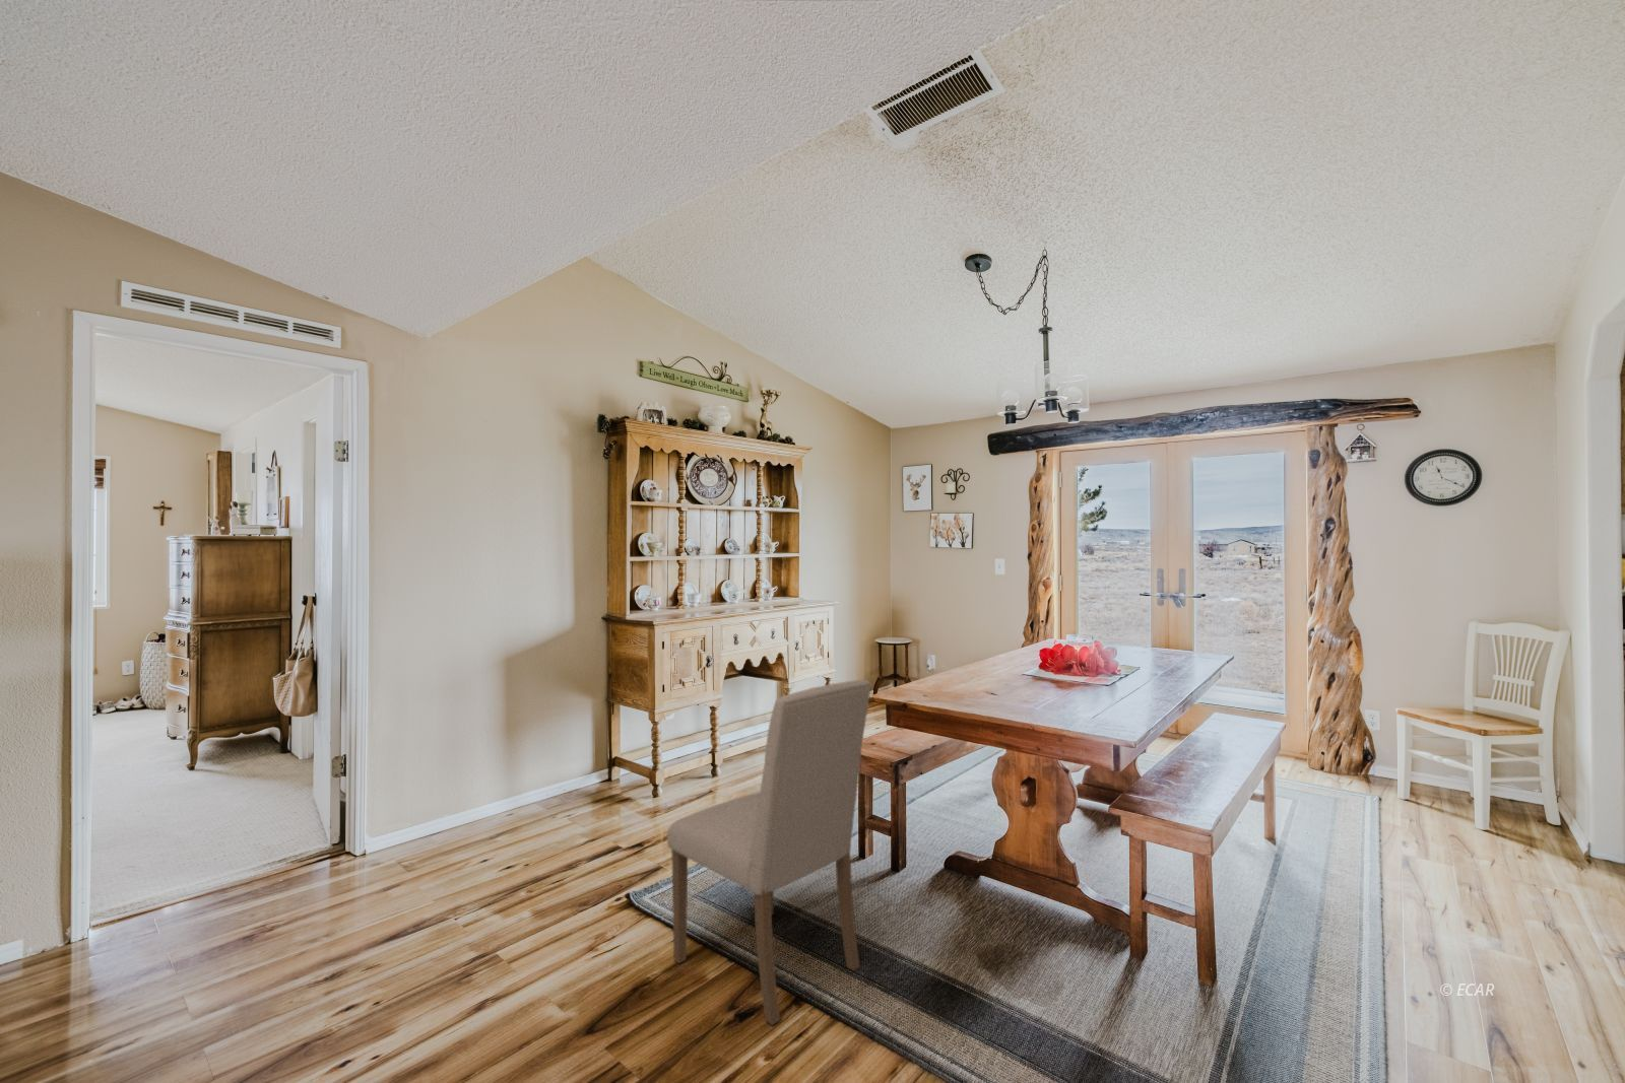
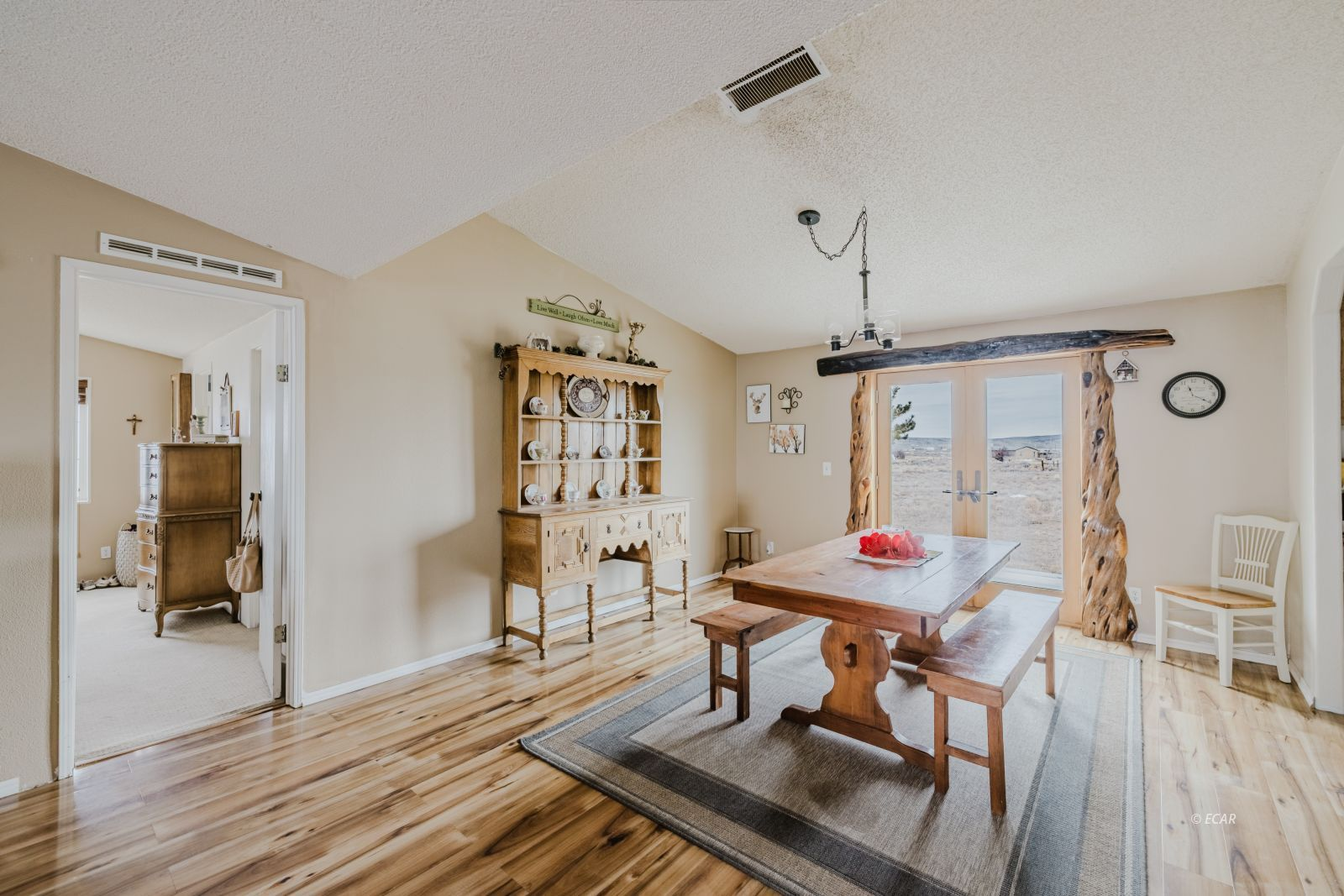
- dining chair (768, 818)
